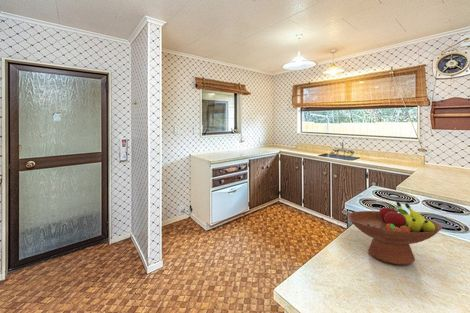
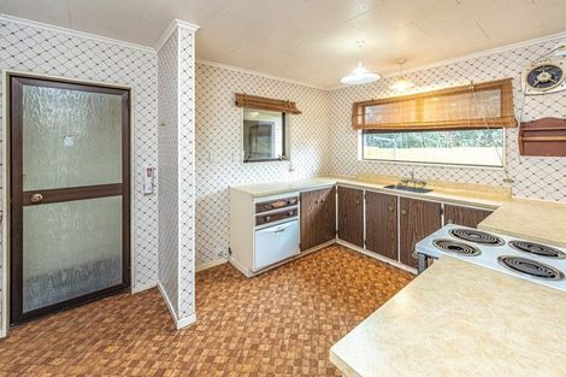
- fruit bowl (390, 231)
